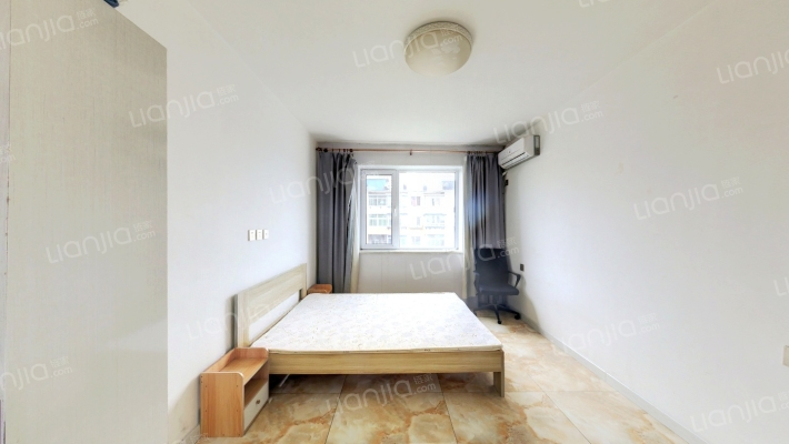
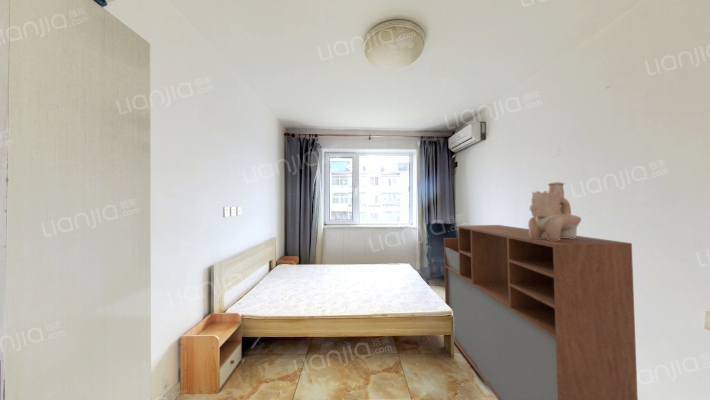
+ decorative vase (554, 210)
+ storage cabinet (504, 306)
